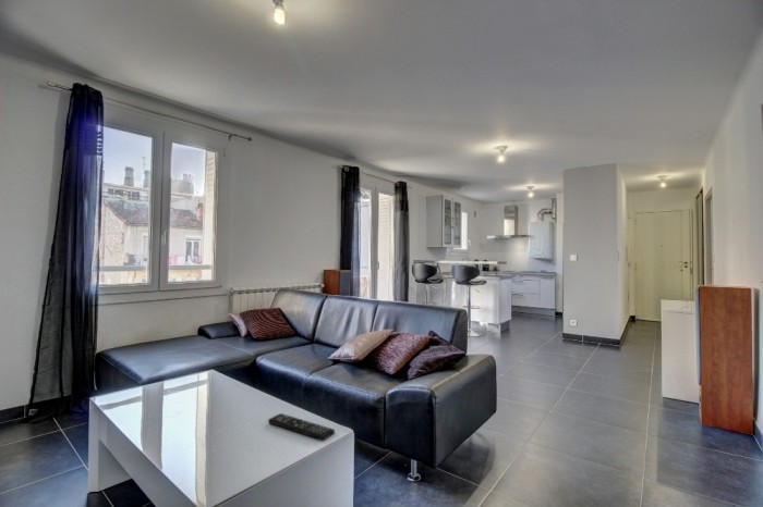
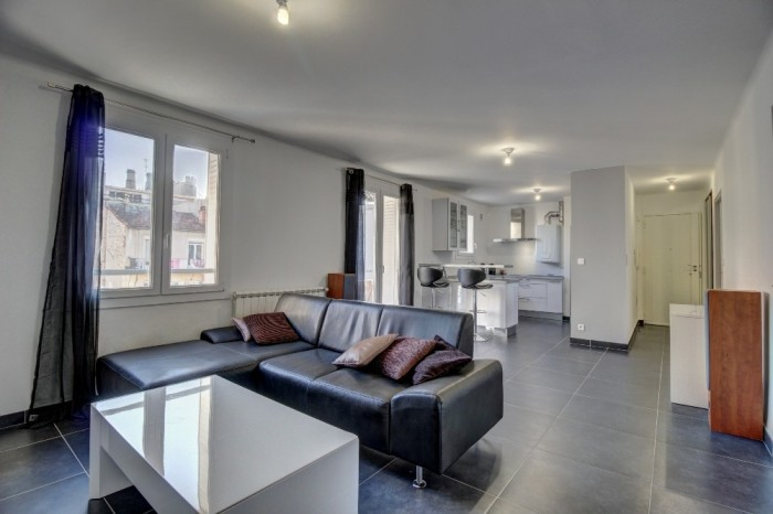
- remote control (300, 424)
